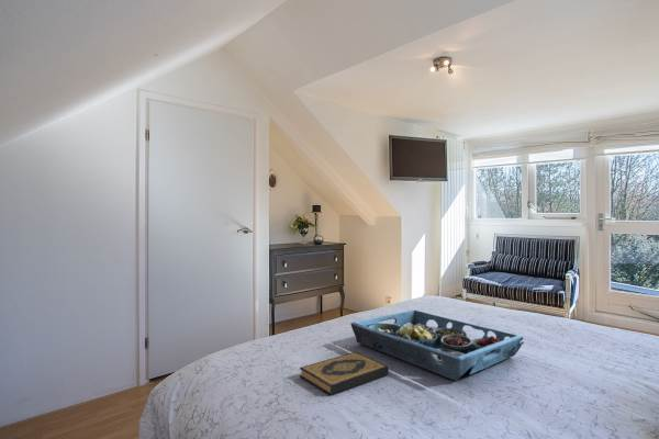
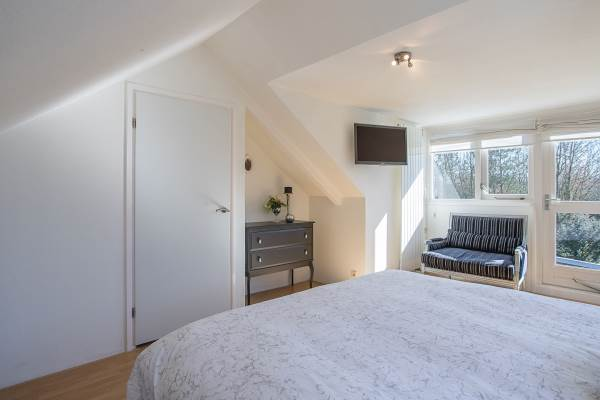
- hardback book (344, 371)
- serving tray (431, 337)
